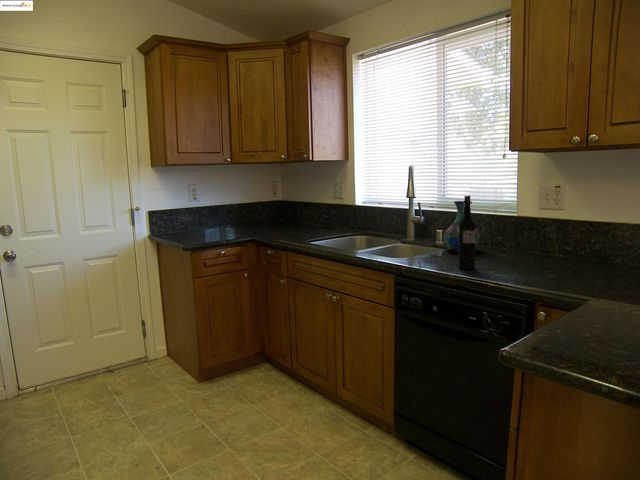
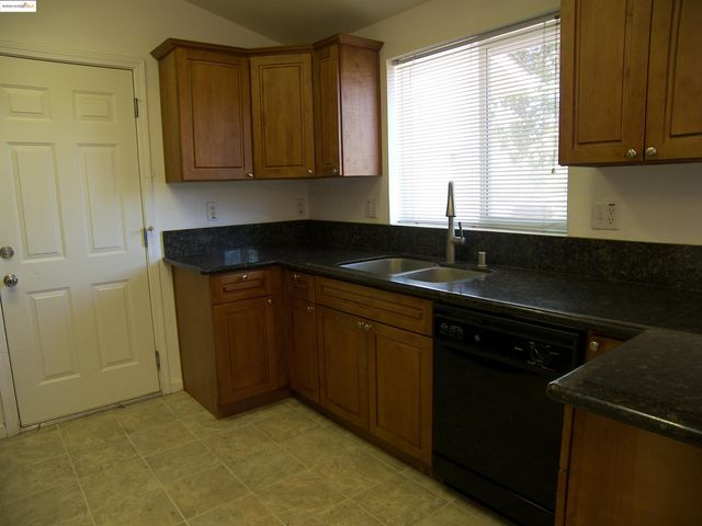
- vase (458, 226)
- wine bottle (467, 232)
